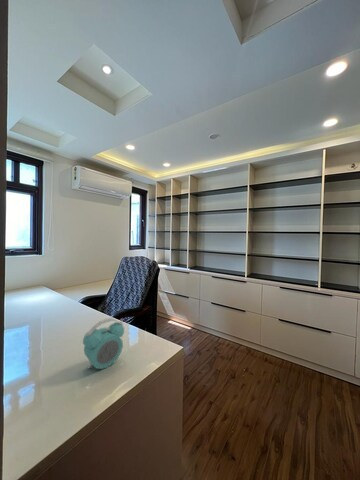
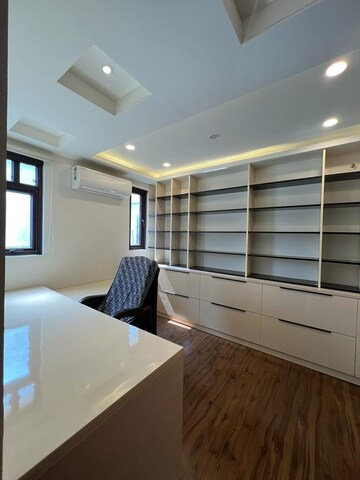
- alarm clock (104, 341)
